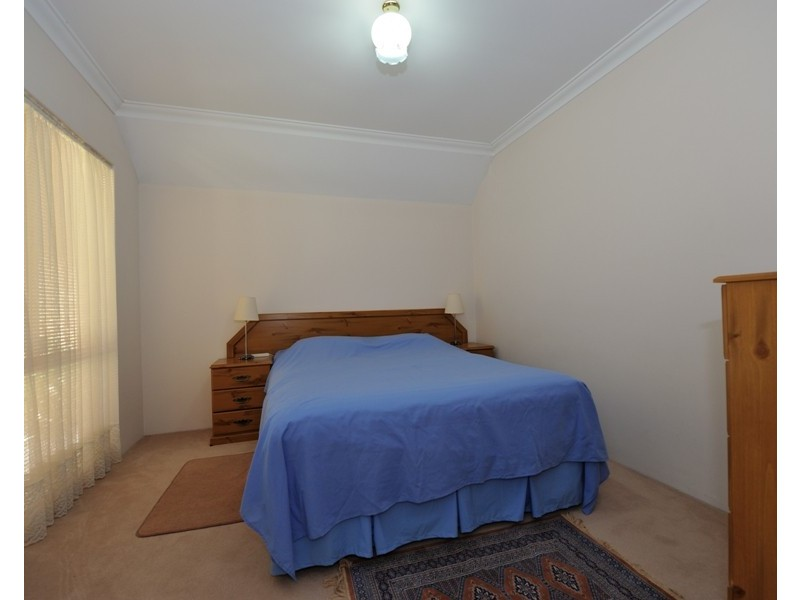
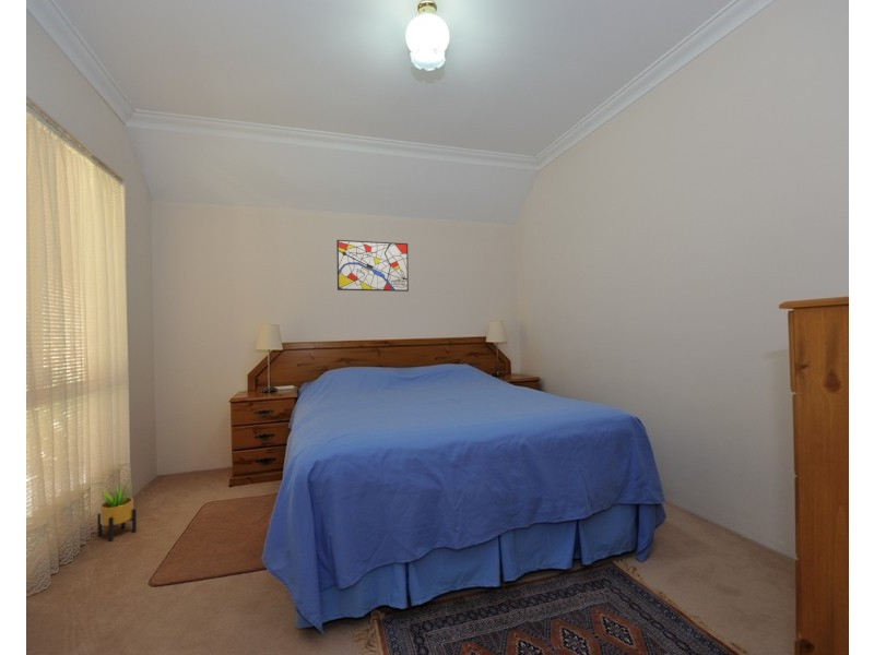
+ potted plant (117, 507)
+ wall art (373, 265)
